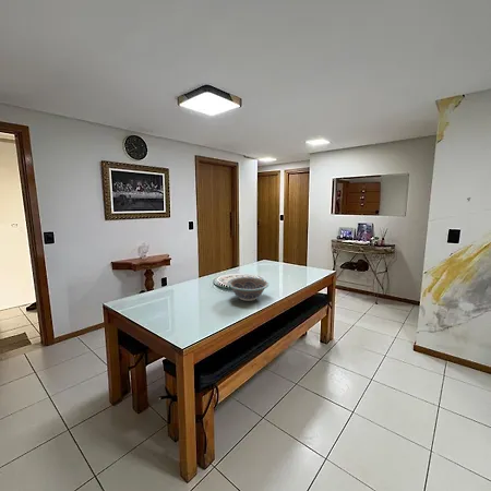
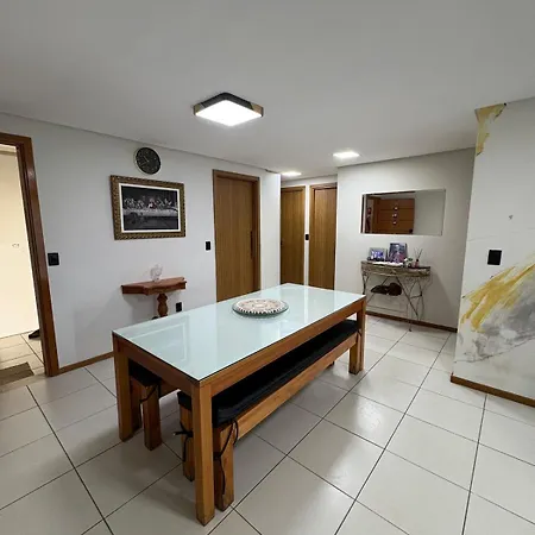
- decorative bowl (248, 289)
